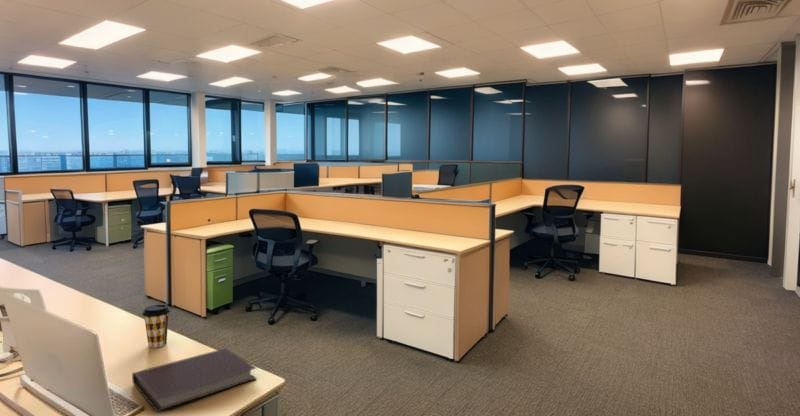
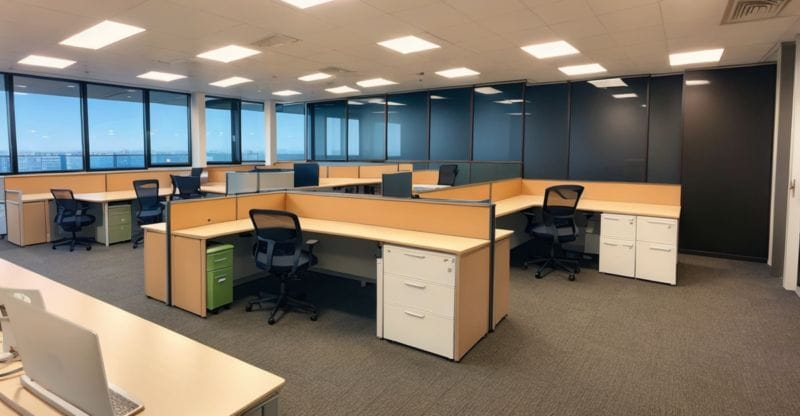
- notebook (195, 375)
- coffee cup (156, 326)
